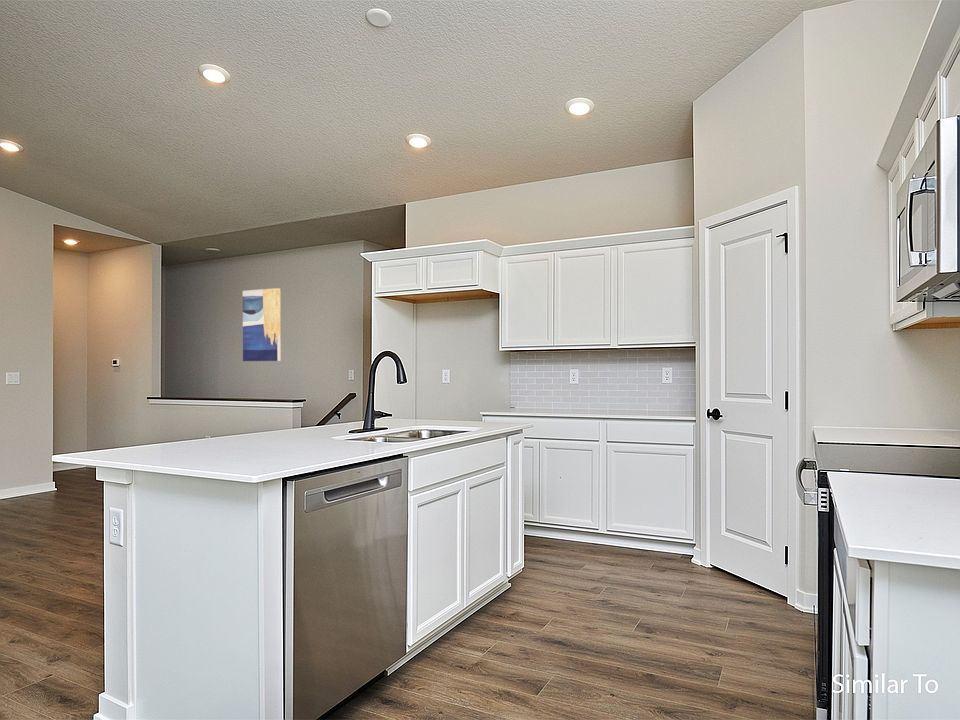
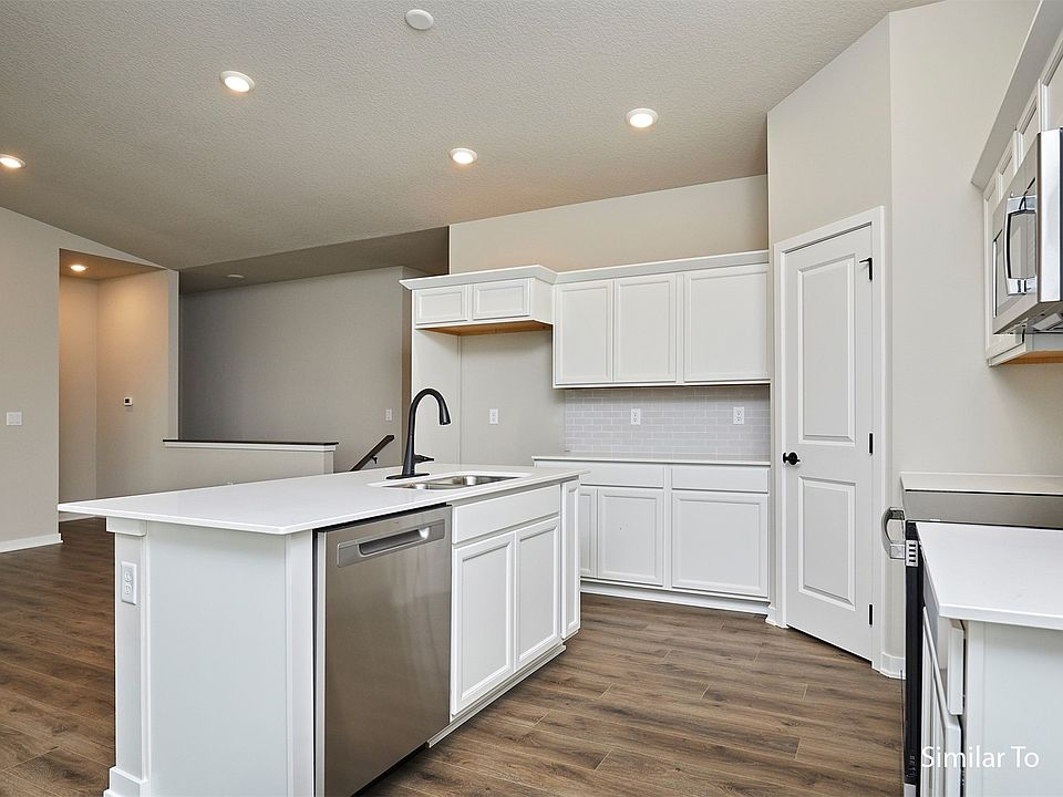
- wall art (261, 325)
